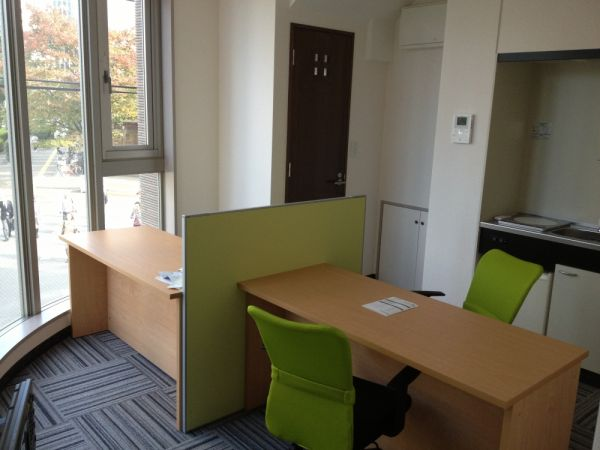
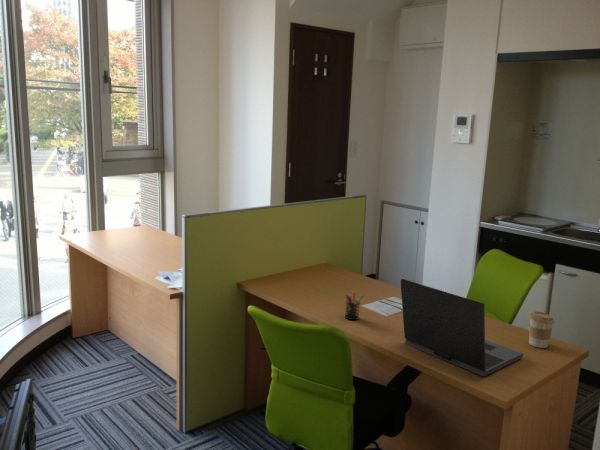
+ pen holder (354, 304)
+ coffee cup (540, 329)
+ laptop (461, 318)
